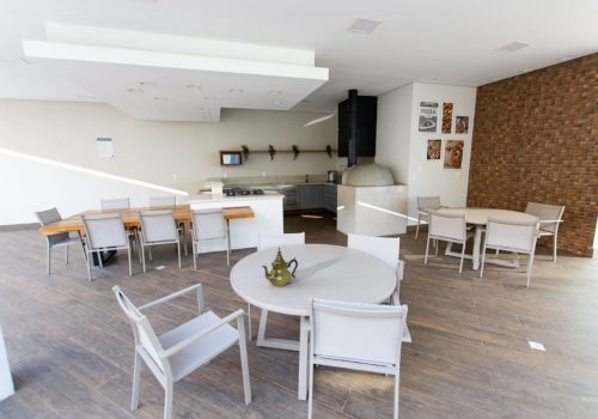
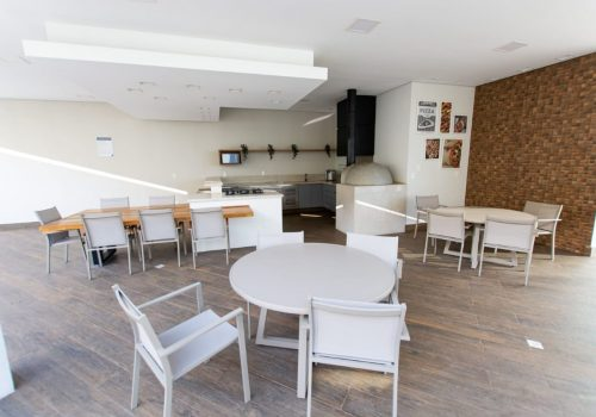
- teapot (280, 265)
